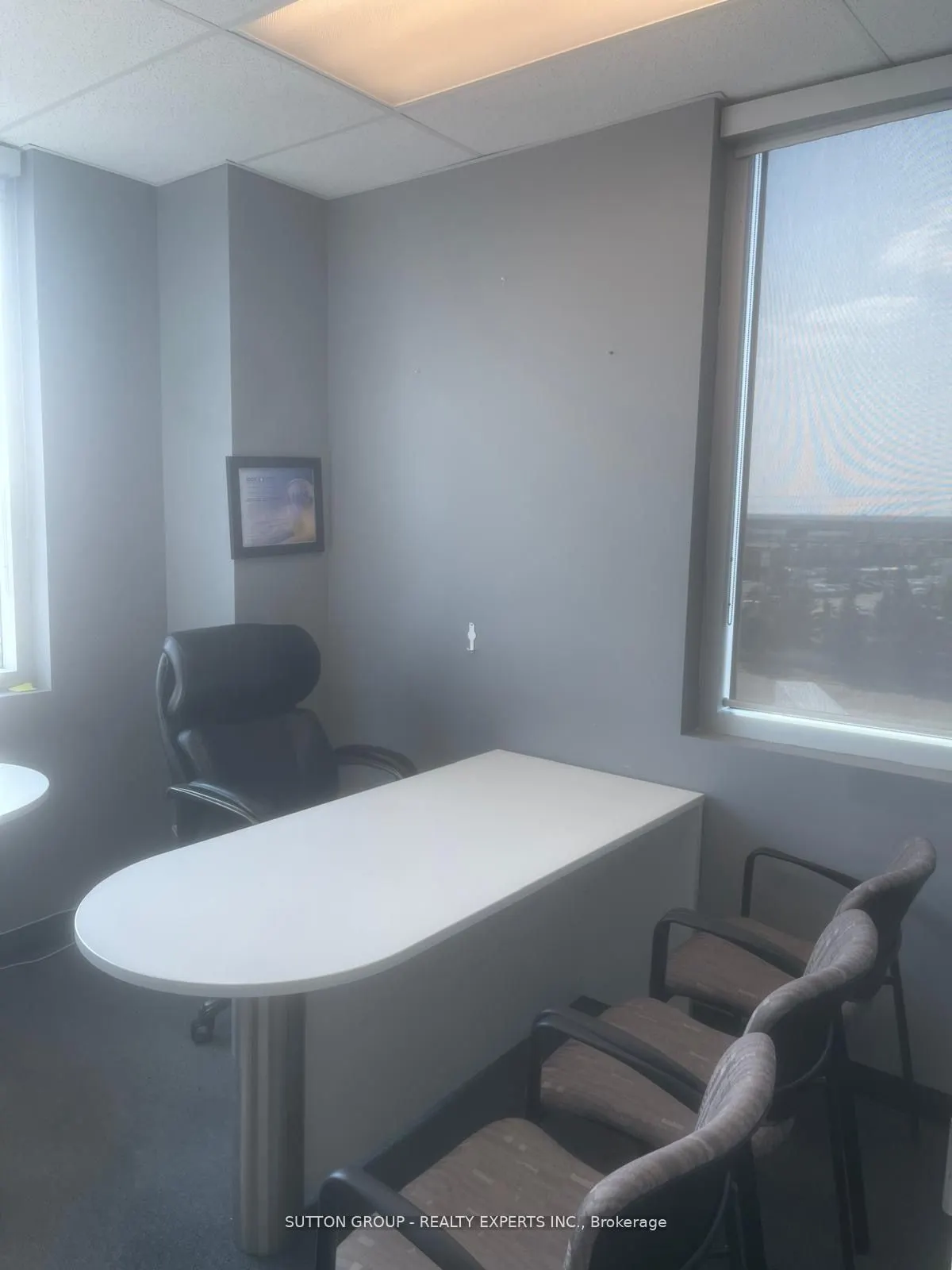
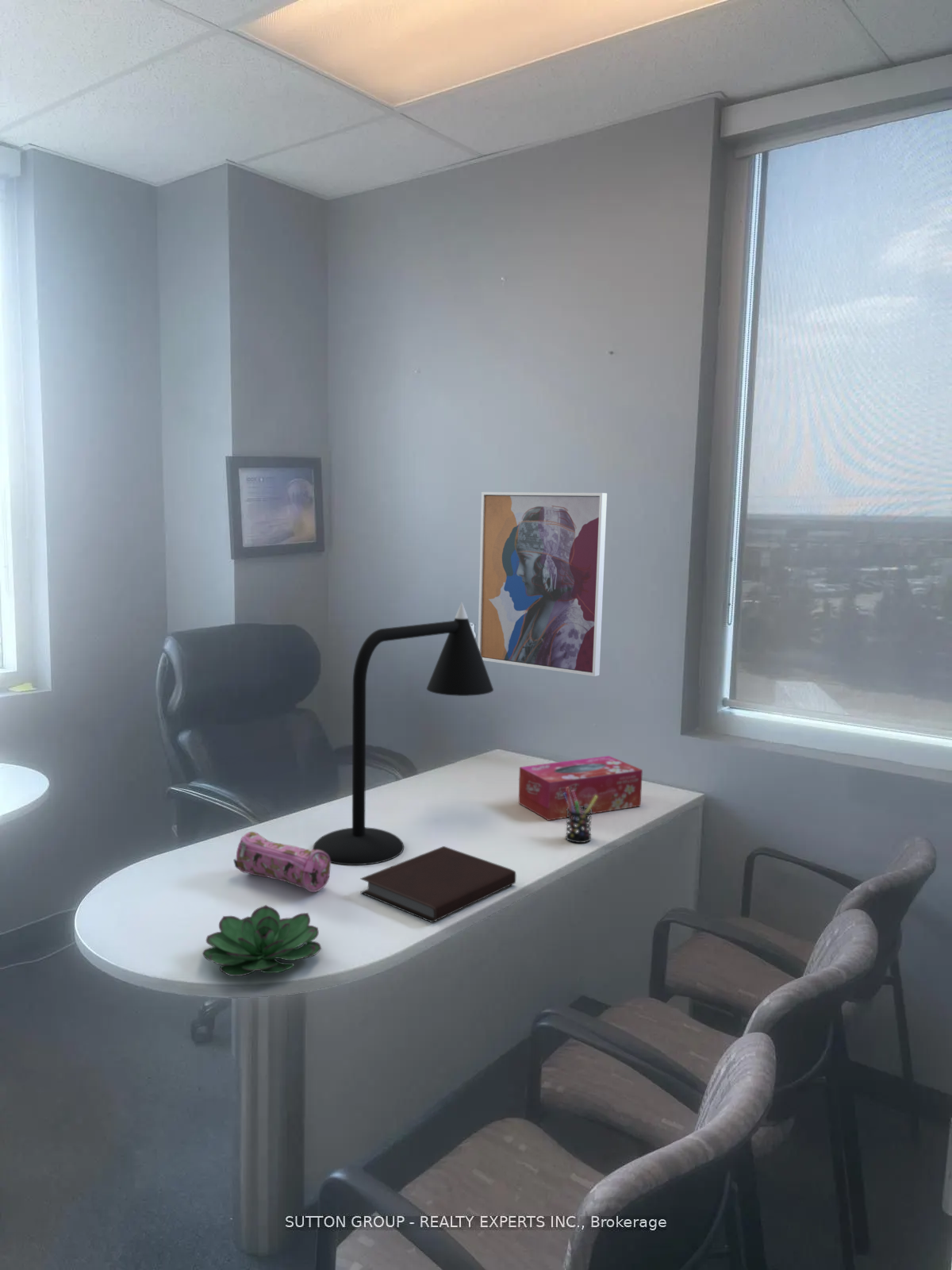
+ tissue box (580, 786)
+ pencil case (282, 861)
+ wall art (539, 580)
+ pen holder (577, 814)
+ notebook (439, 881)
+ desk lamp (428, 691)
+ succulent plant (263, 940)
